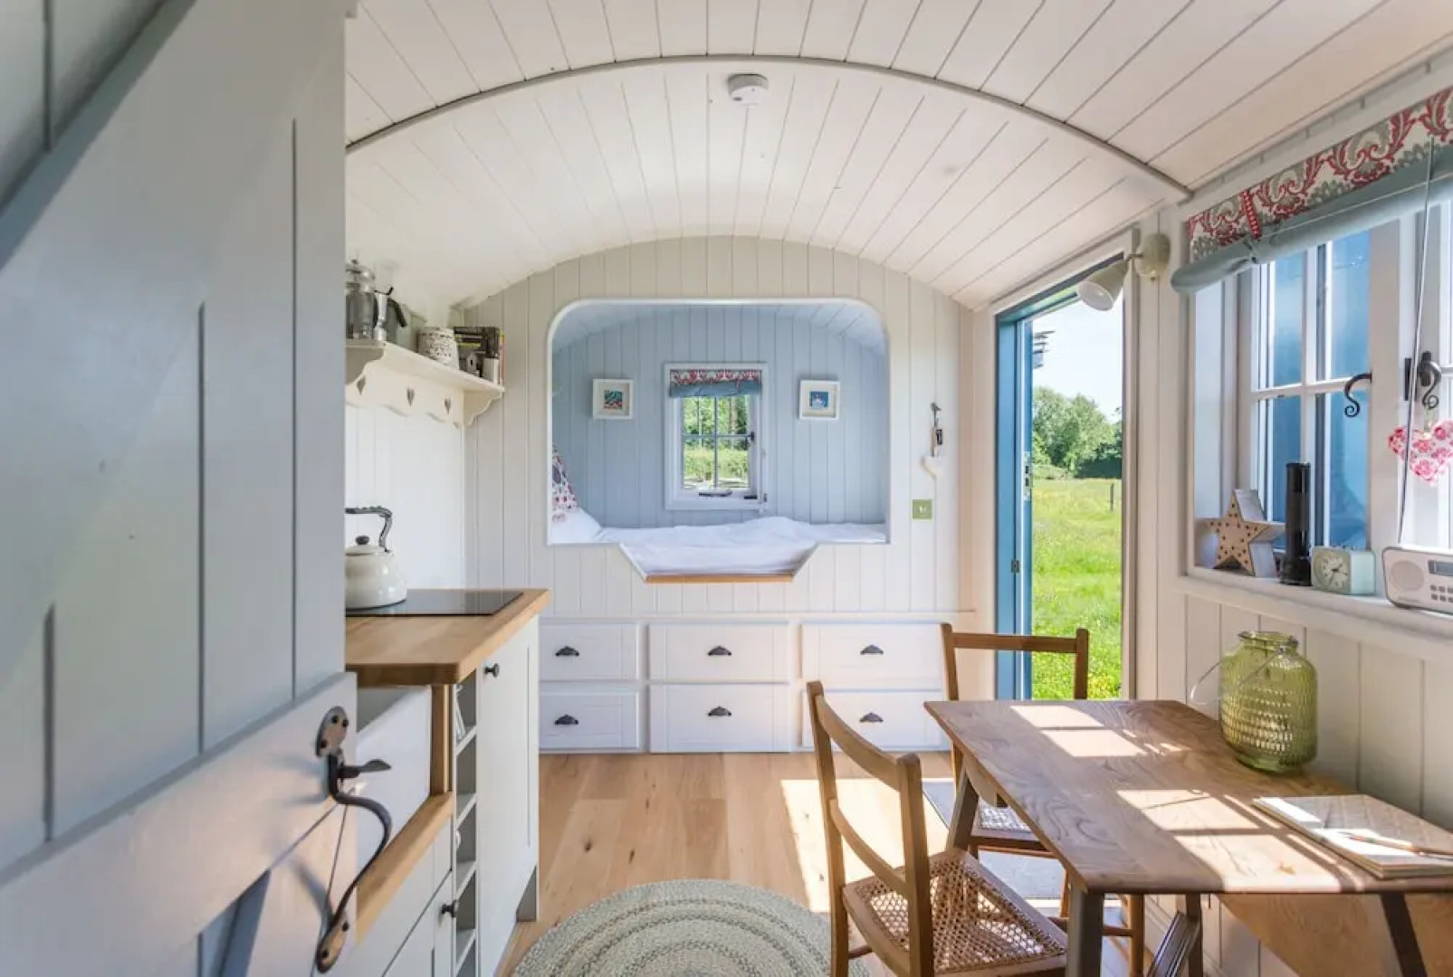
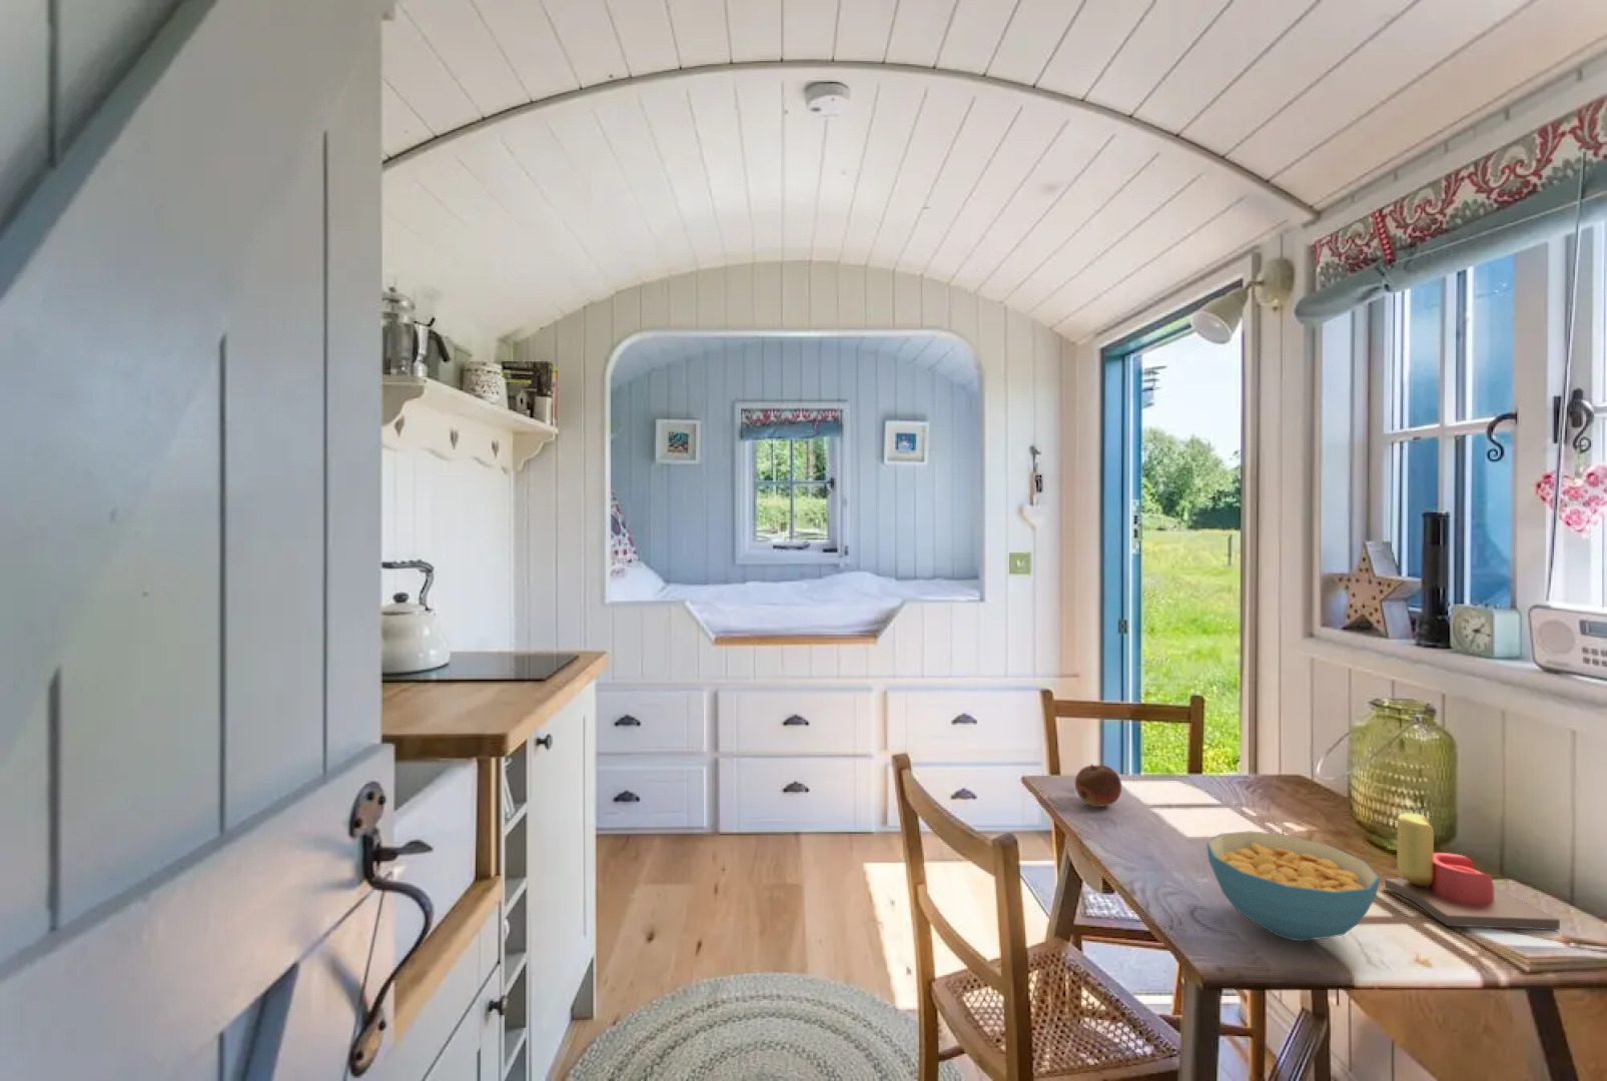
+ candle (1463, 866)
+ fruit (1098, 784)
+ cereal bowl (1287, 894)
